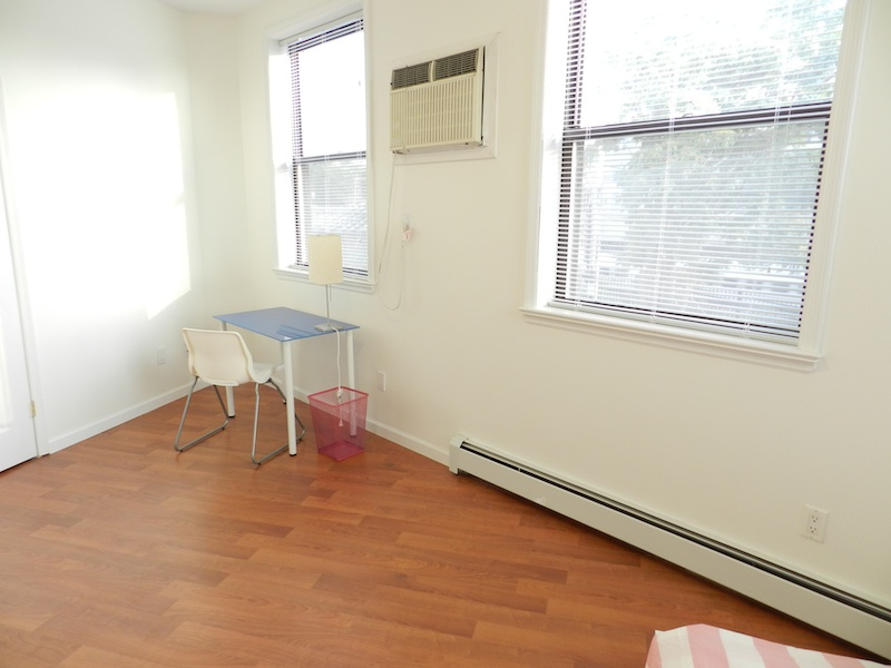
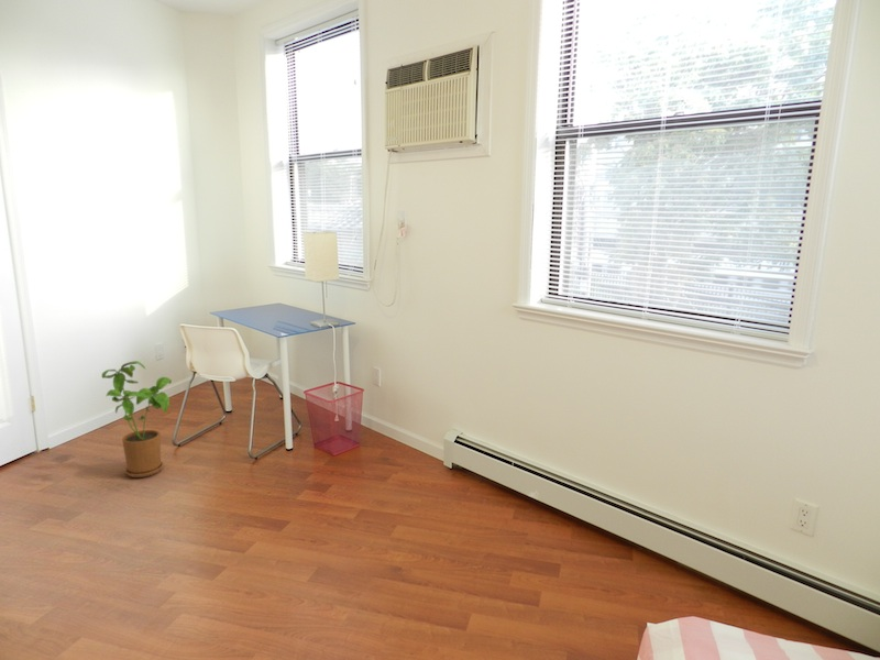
+ house plant (143, 417)
